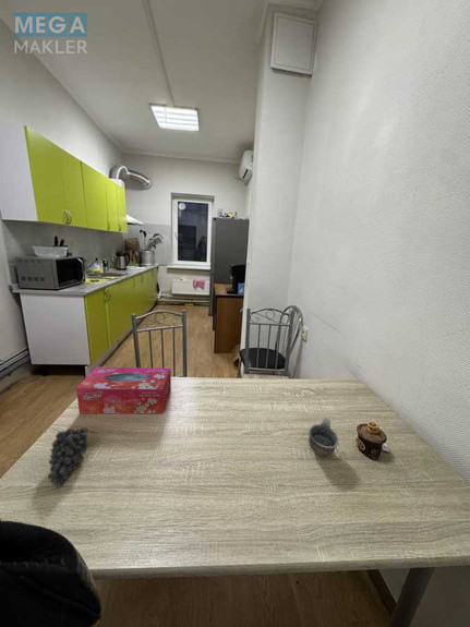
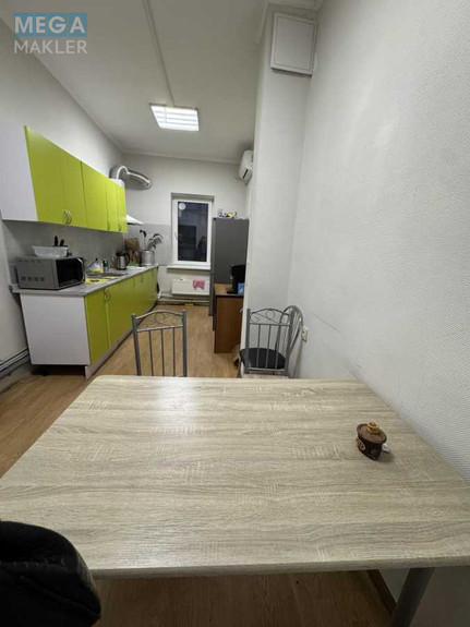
- tissue box (128, 388)
- fruit (64, 450)
- cup (324, 438)
